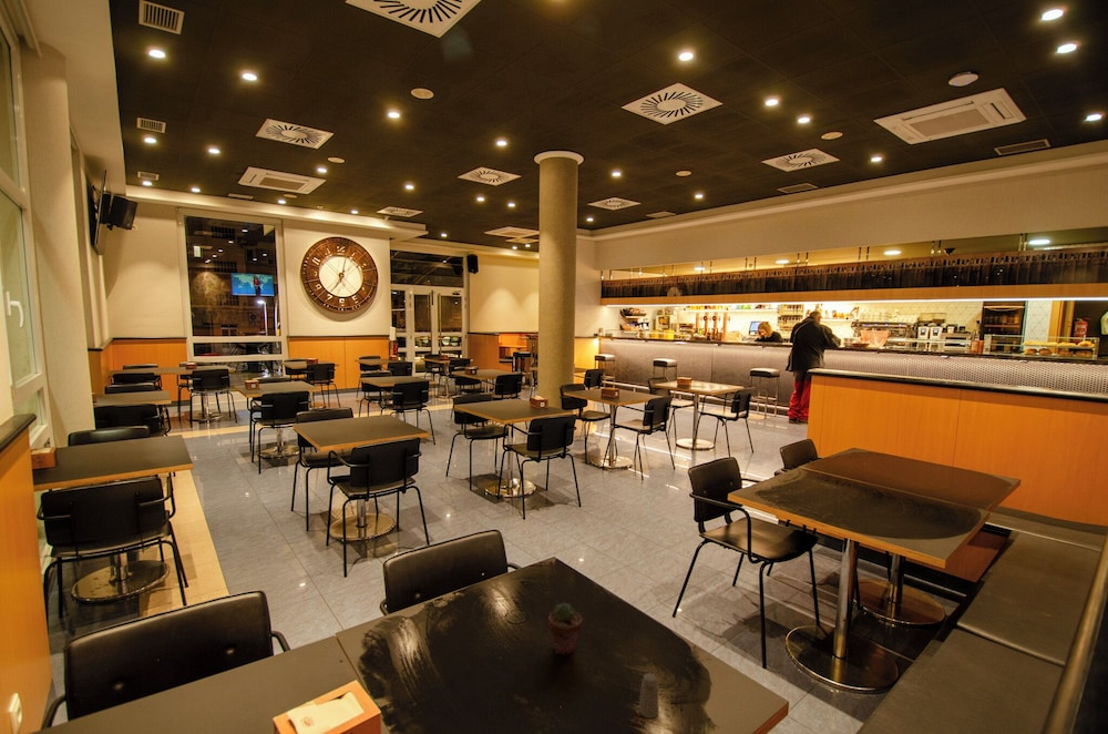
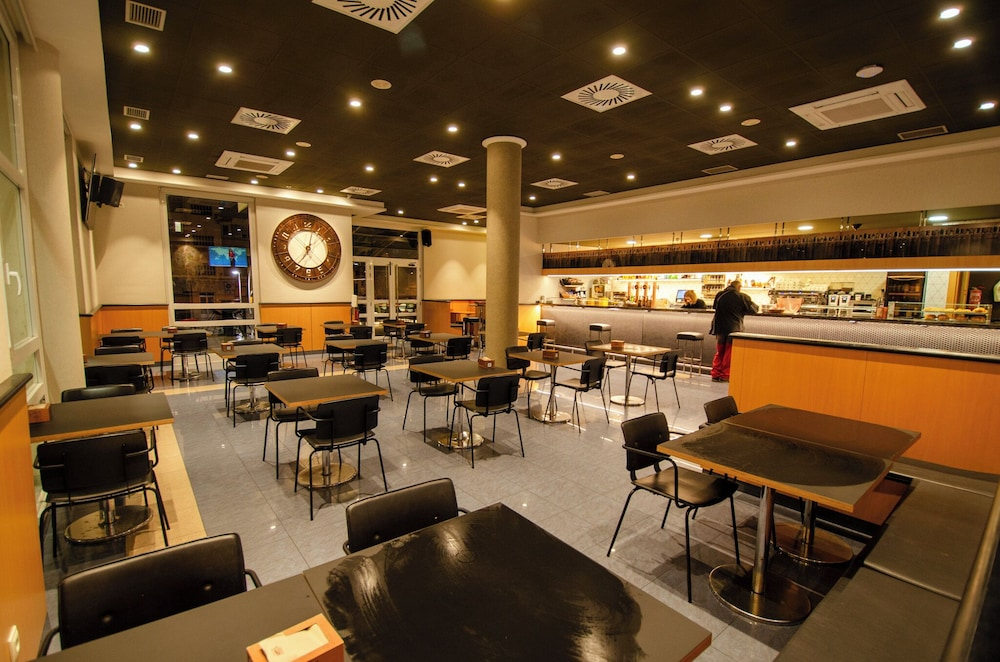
- potted succulent (564, 626)
- saltshaker (649, 693)
